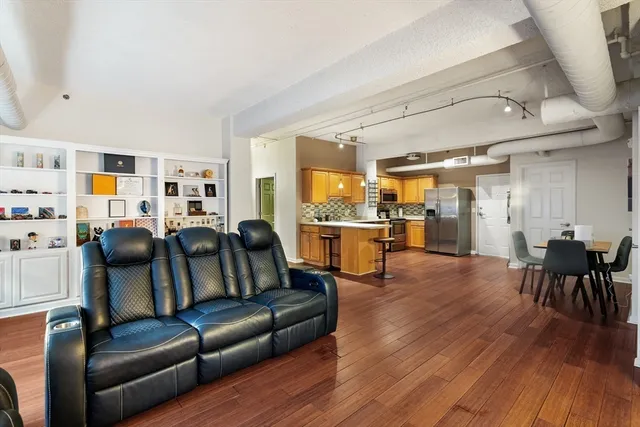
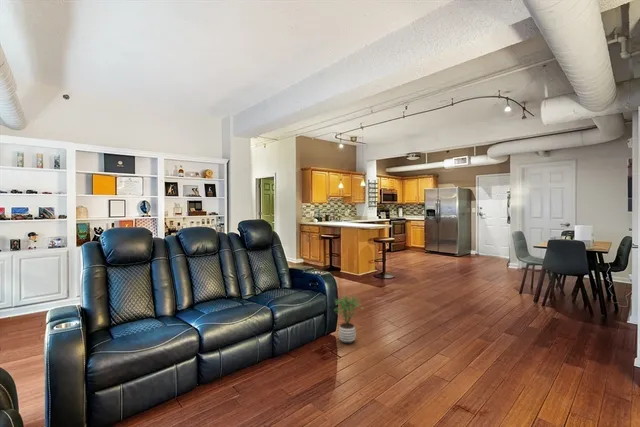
+ potted plant (346, 318)
